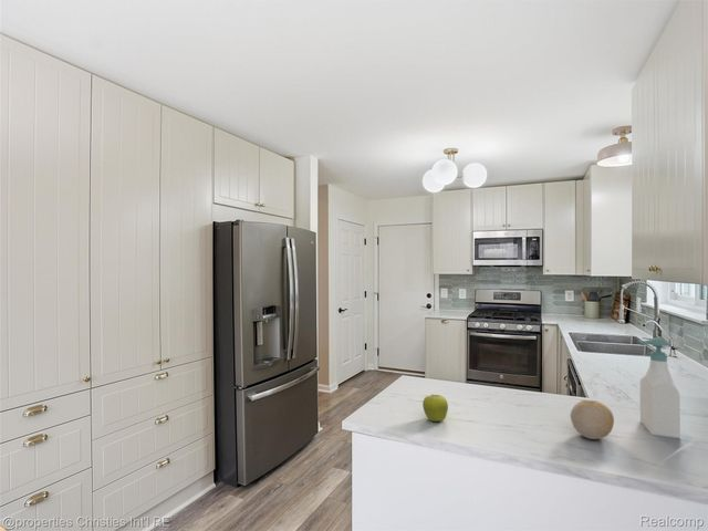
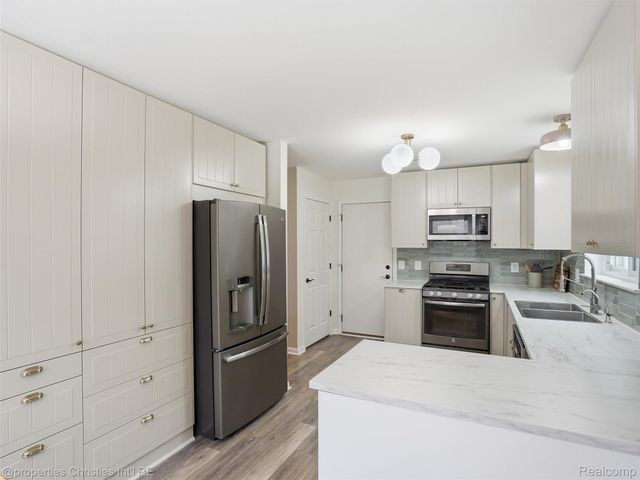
- fruit (591, 419)
- soap bottle (655, 383)
- fruit (435, 407)
